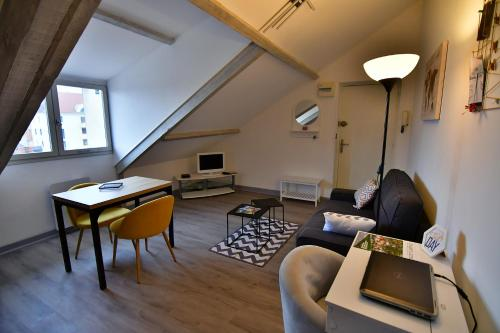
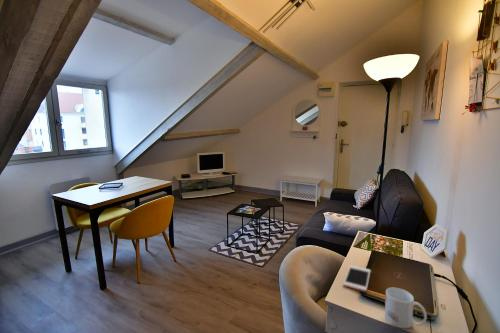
+ mug (405, 309)
+ cell phone (357, 277)
